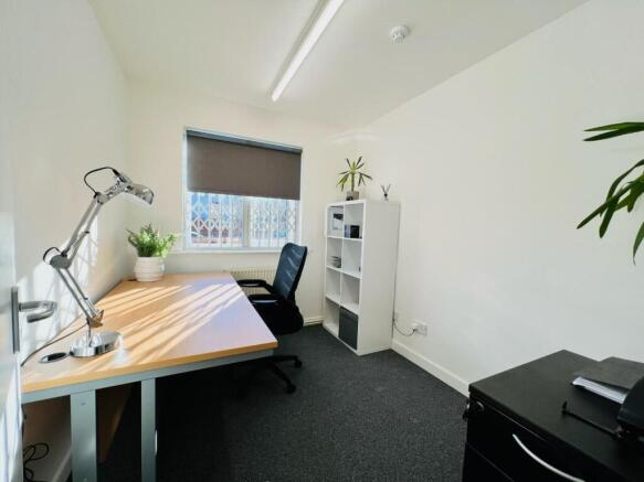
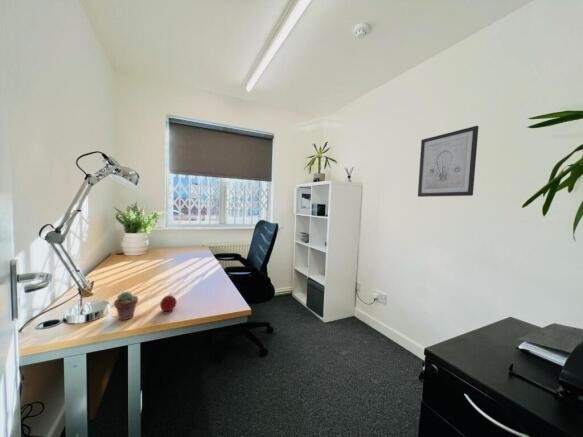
+ potted succulent (126, 304)
+ wall art (444, 165)
+ apple (168, 302)
